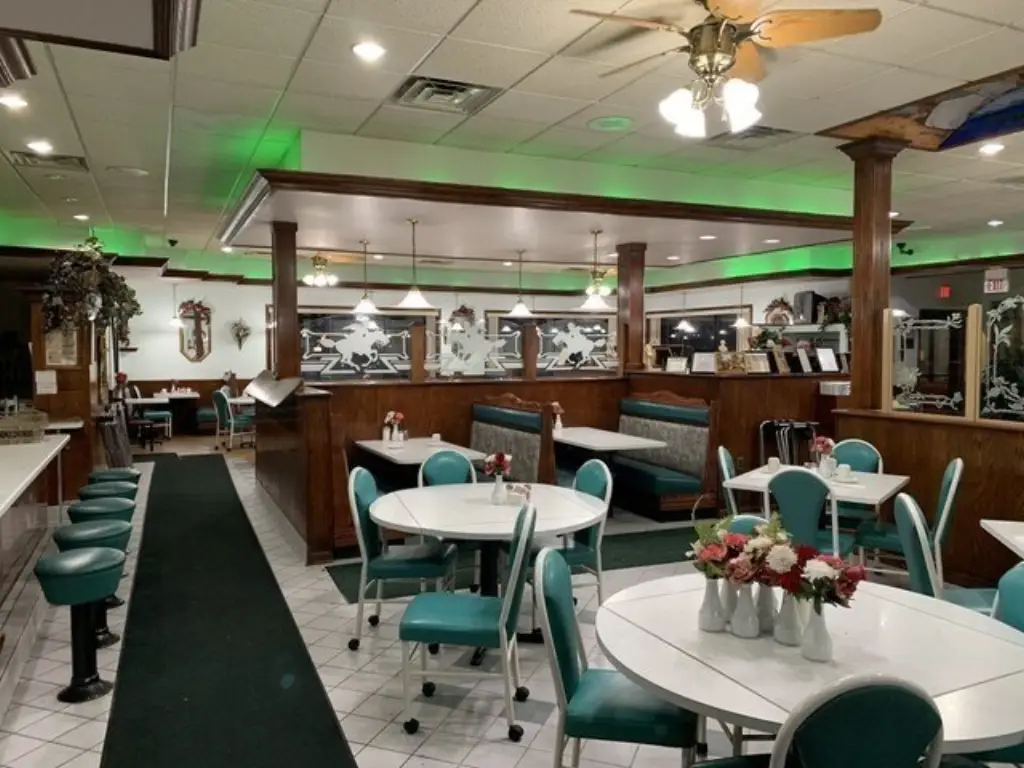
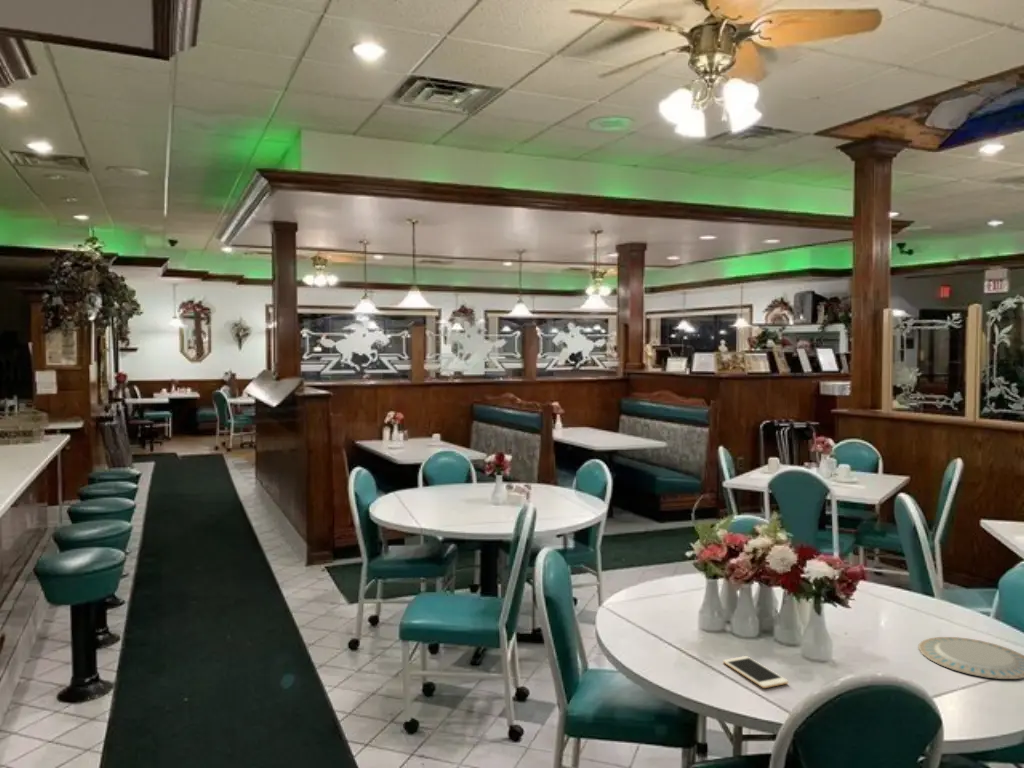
+ chinaware (975, 654)
+ cell phone (754, 671)
